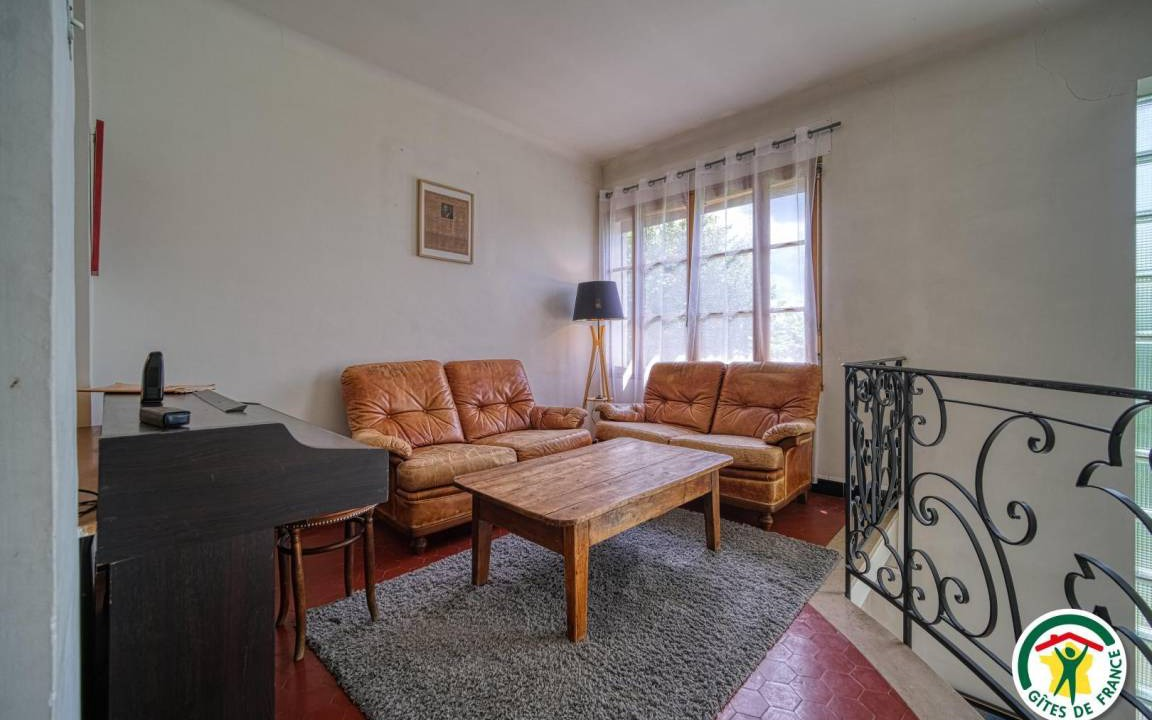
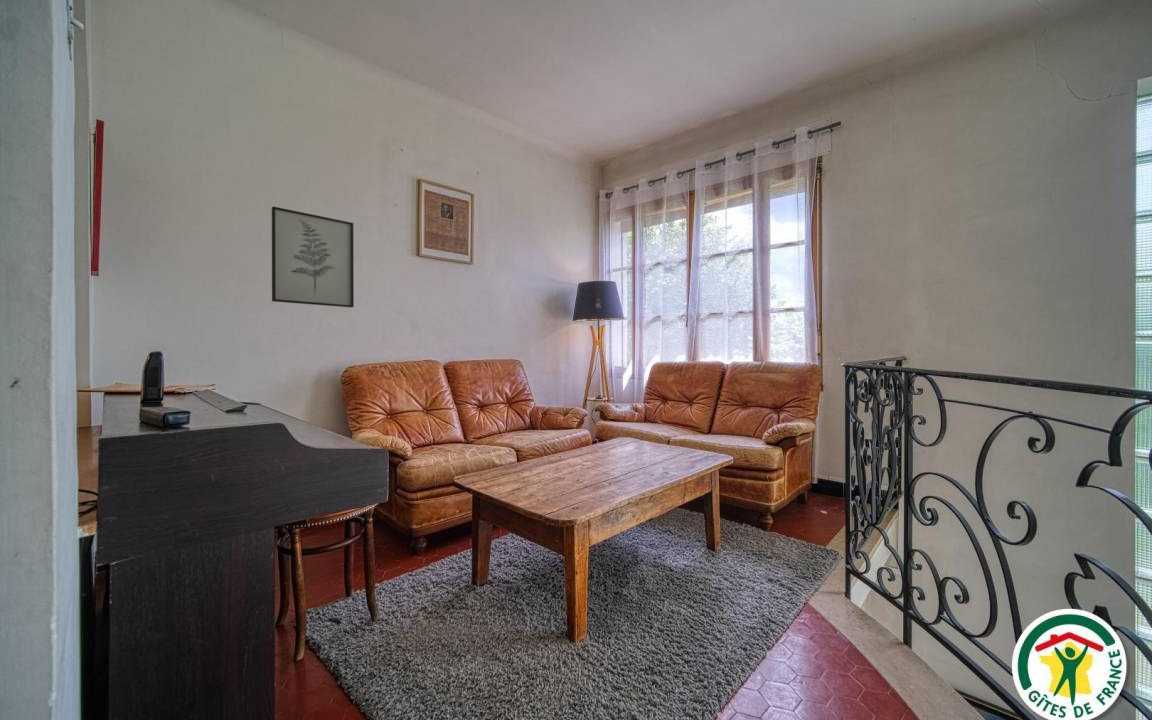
+ wall art (314, 260)
